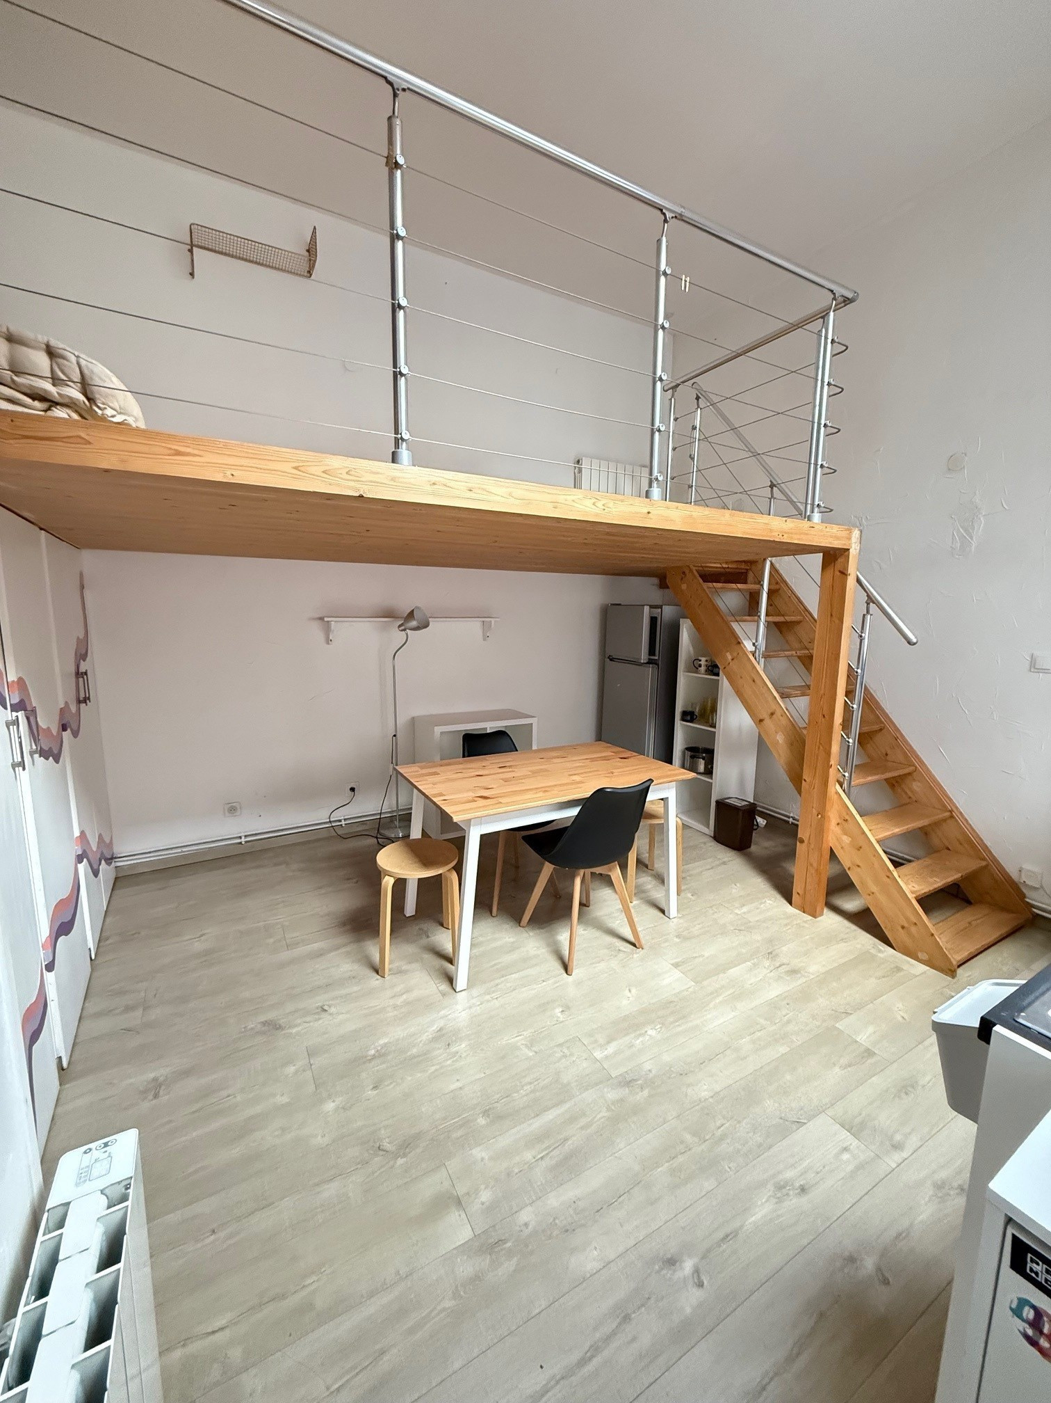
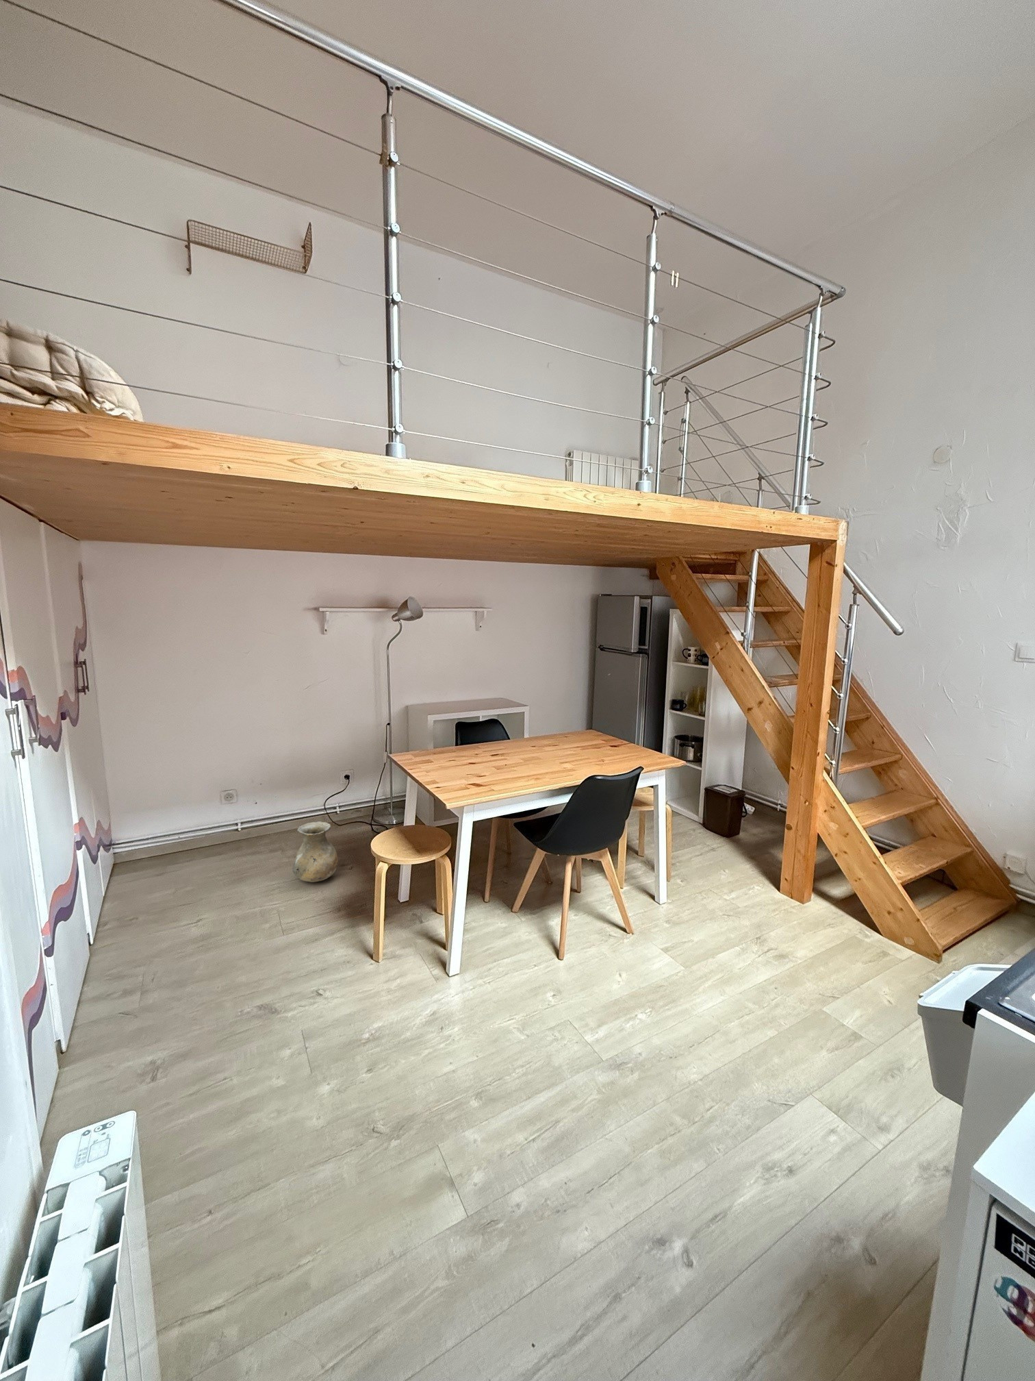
+ vase (315, 854)
